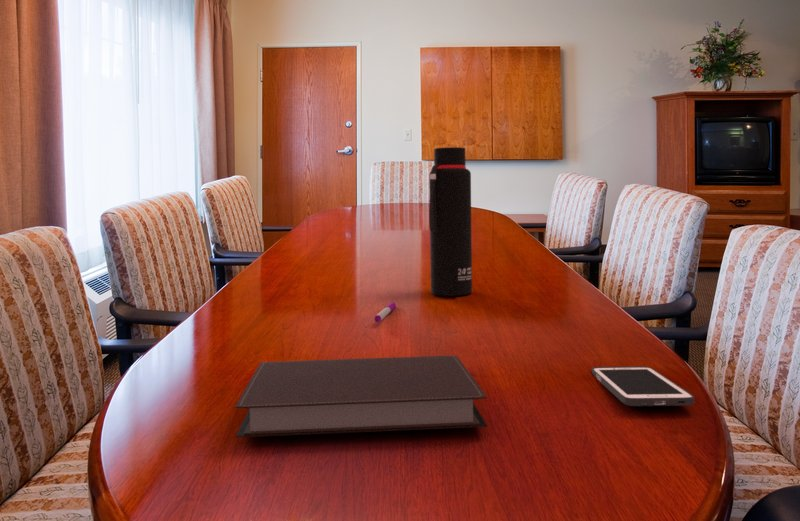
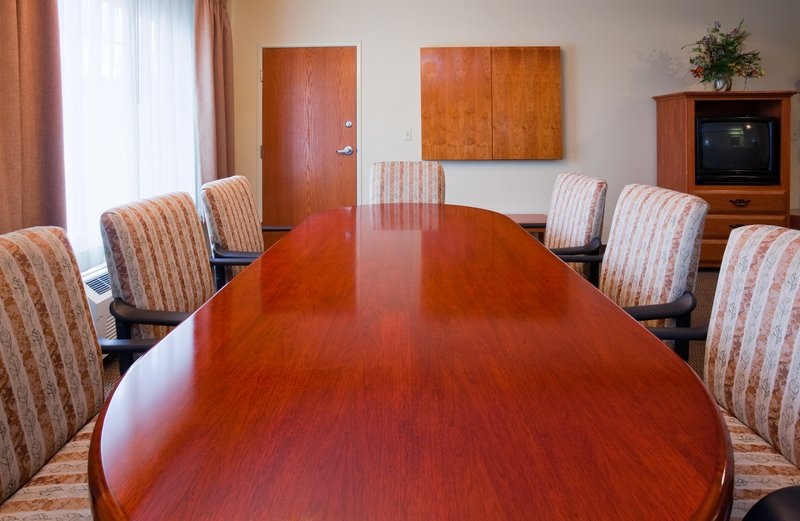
- pen (385, 311)
- water bottle (447, 221)
- notebook (361, 389)
- cell phone (638, 384)
